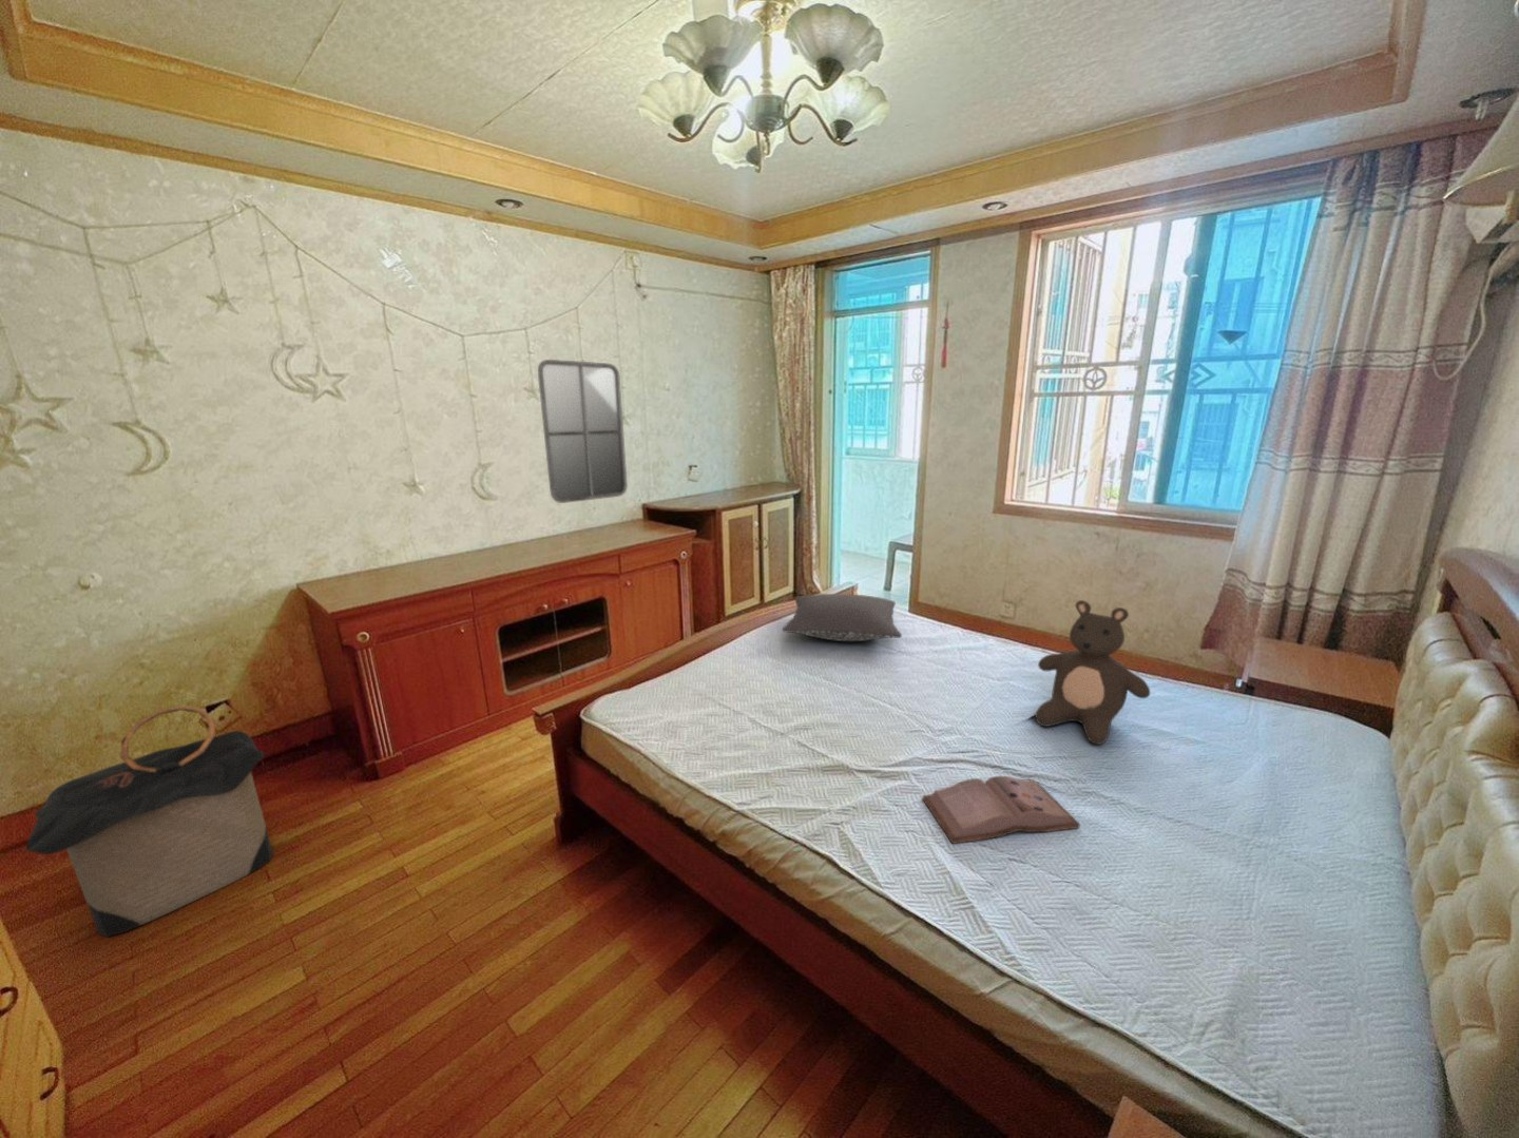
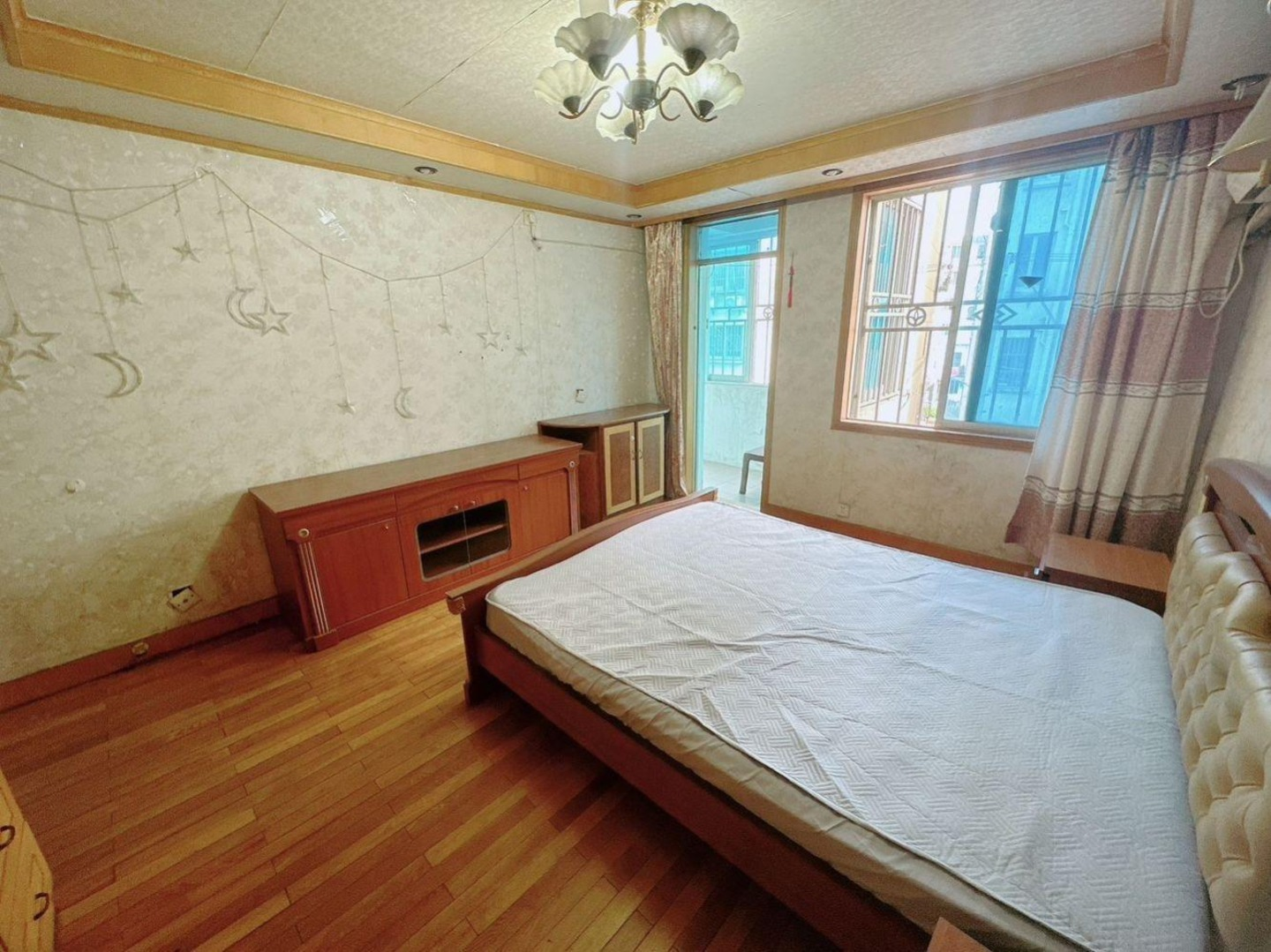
- teddy bear (1086, 667)
- hardback book (999, 803)
- laundry hamper (163, 810)
- home mirror (584, 433)
- pillow (841, 614)
